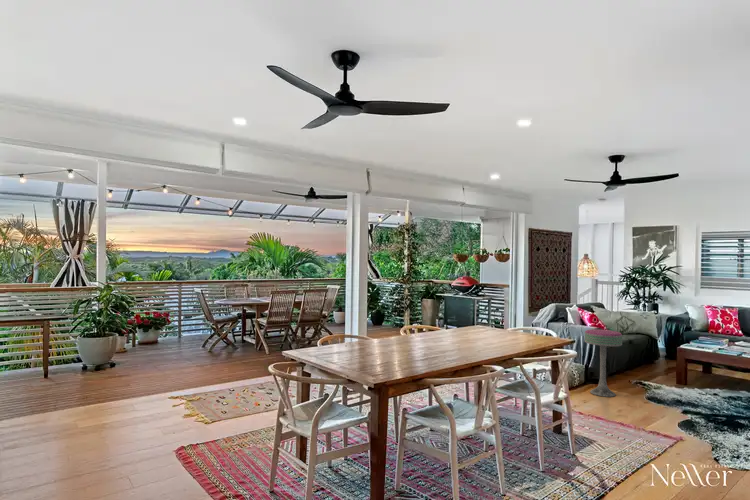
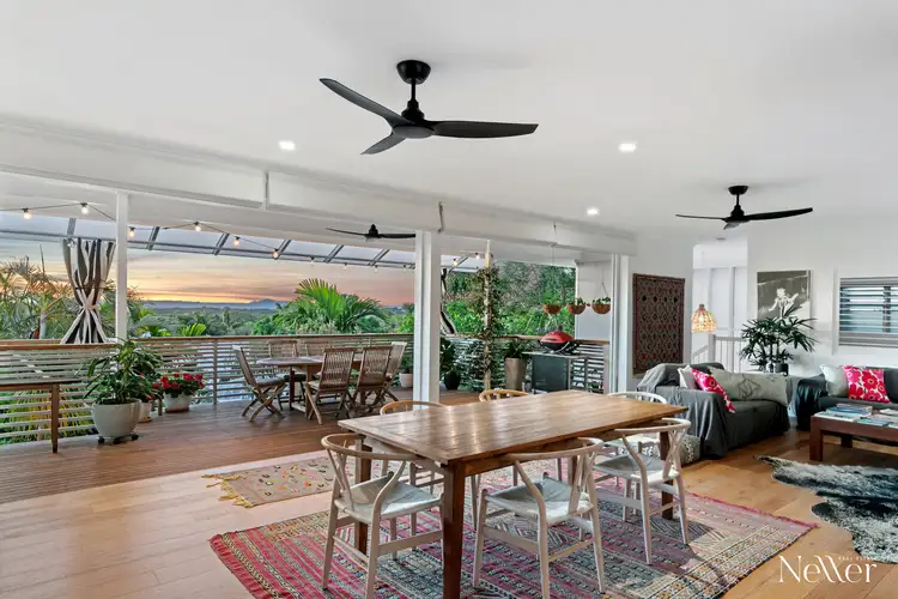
- bar stool (603, 361)
